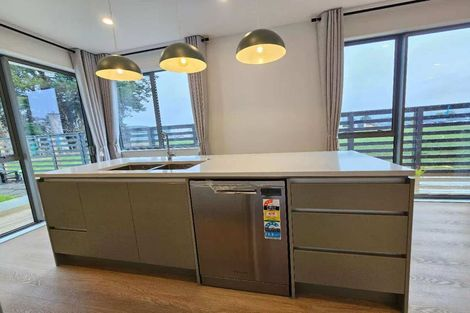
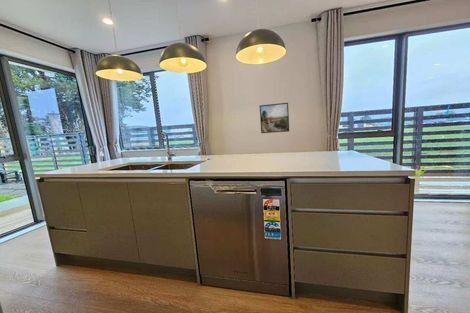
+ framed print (274, 118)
